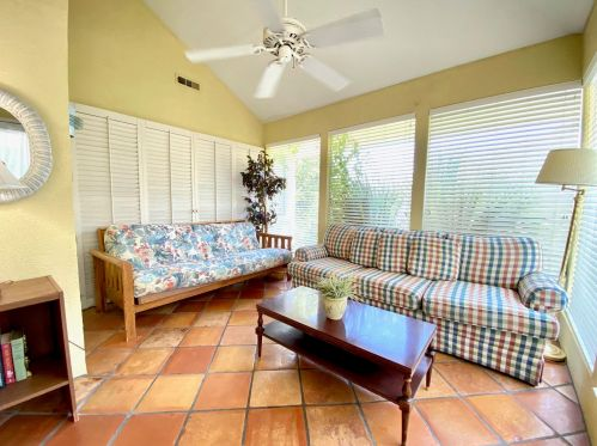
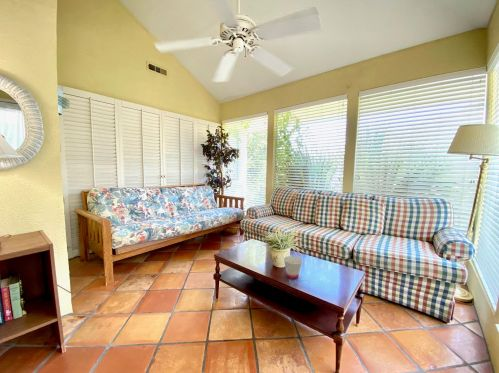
+ cup (292, 268)
